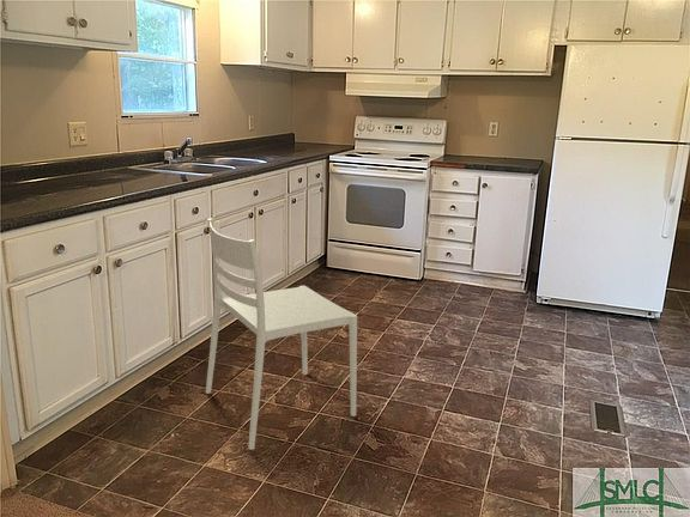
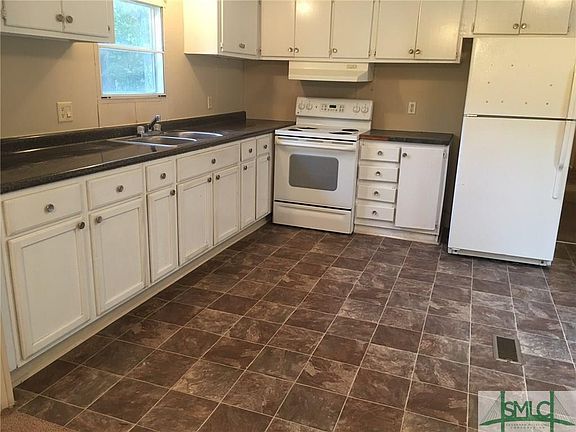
- chair (278, 318)
